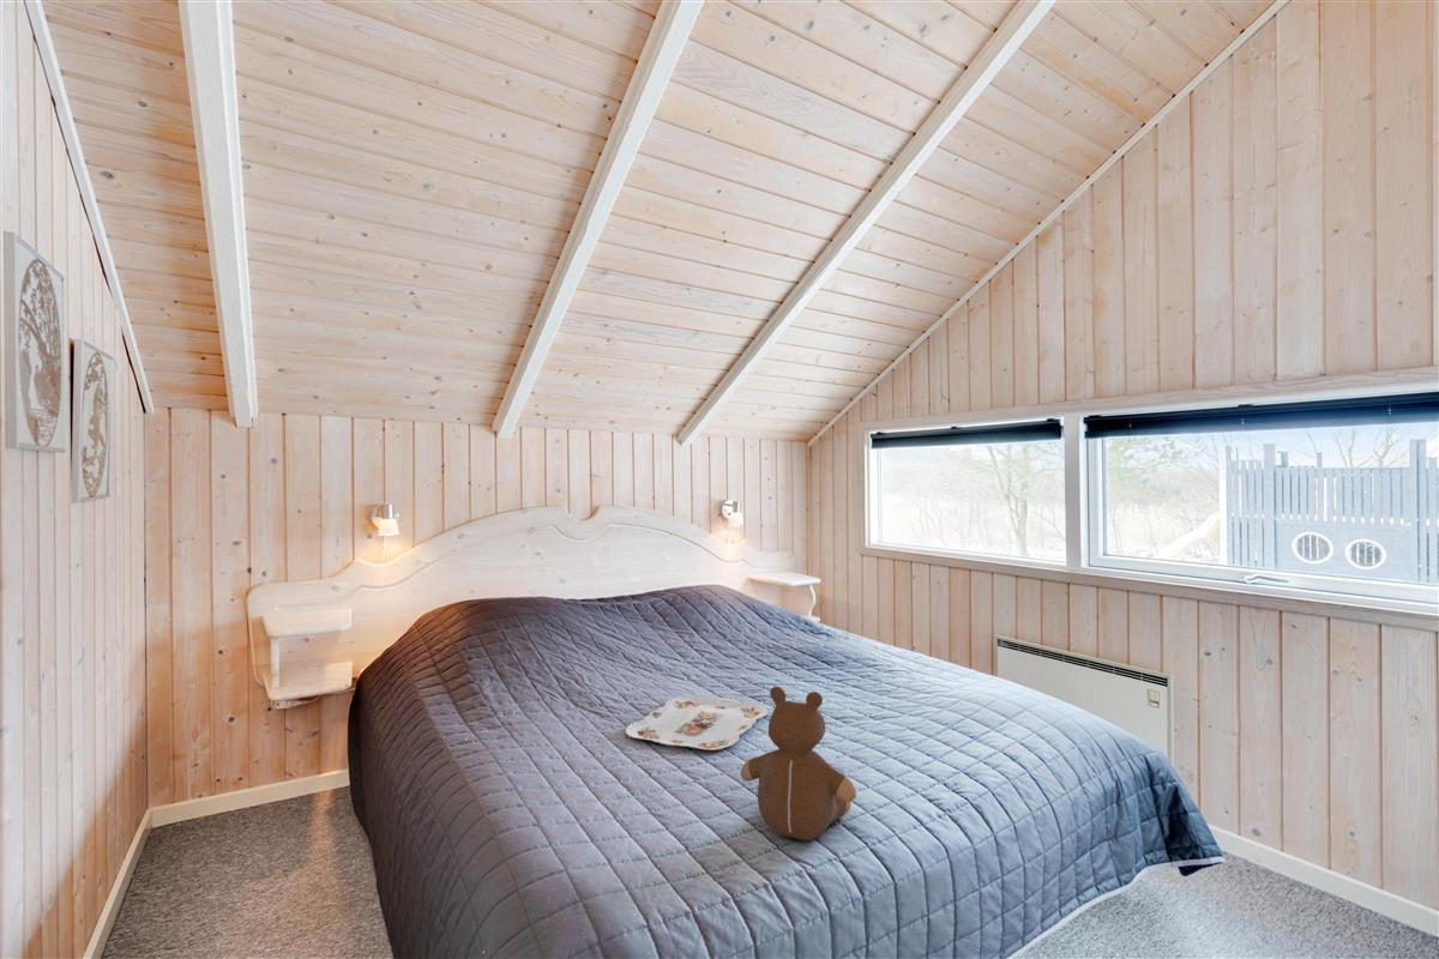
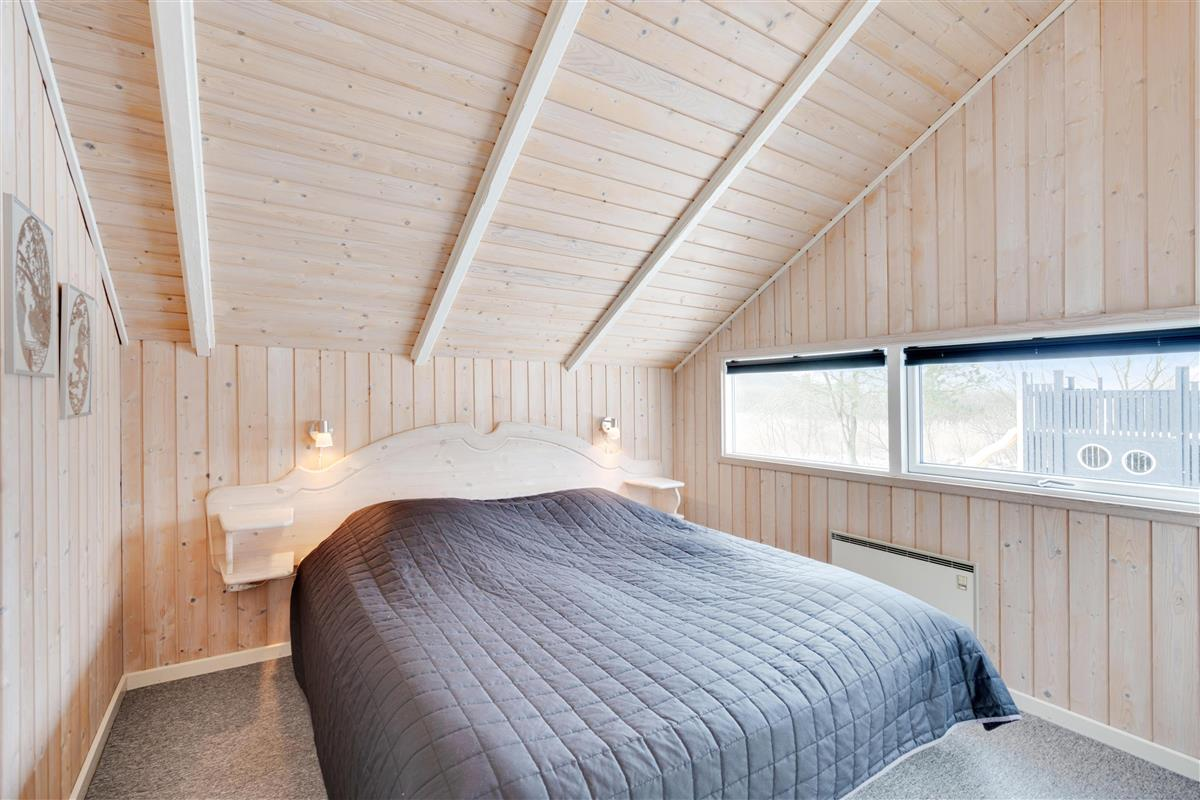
- teddy bear (803, 754)
- serving tray (699, 722)
